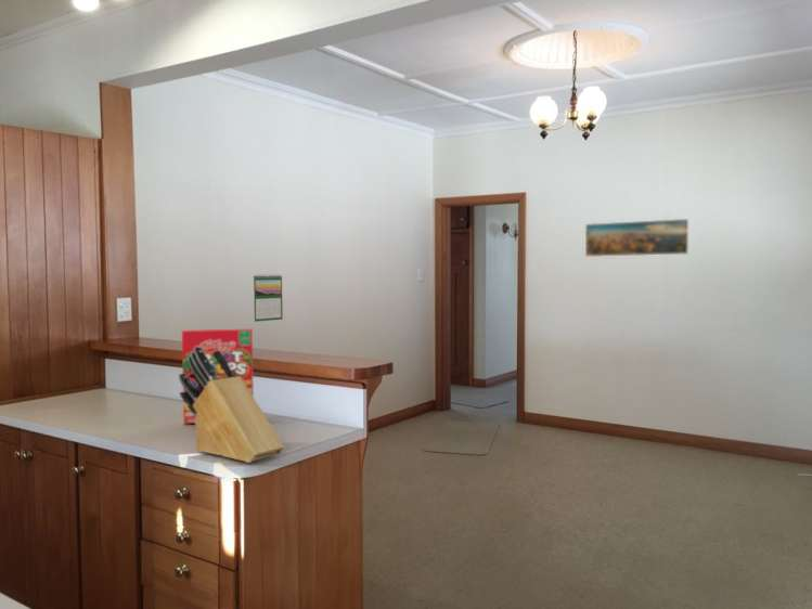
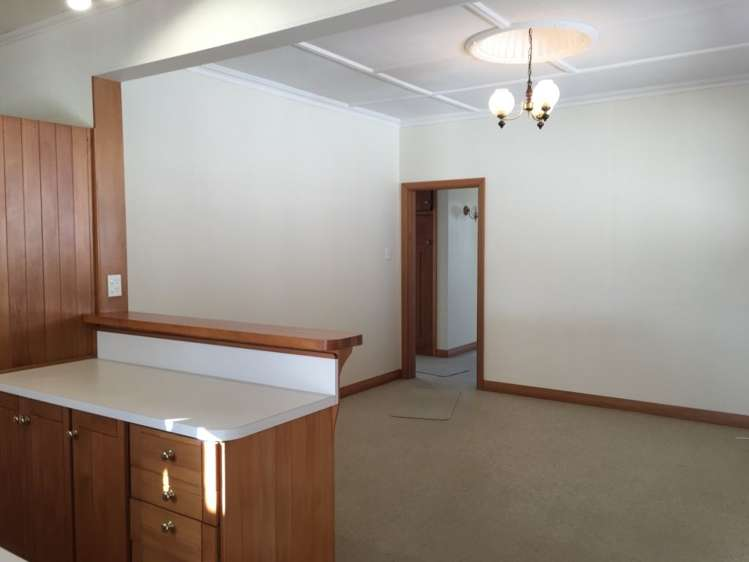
- calendar (268, 297)
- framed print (634, 238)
- cereal box (218, 375)
- knife block (228, 400)
